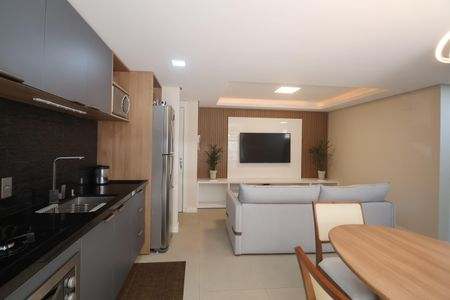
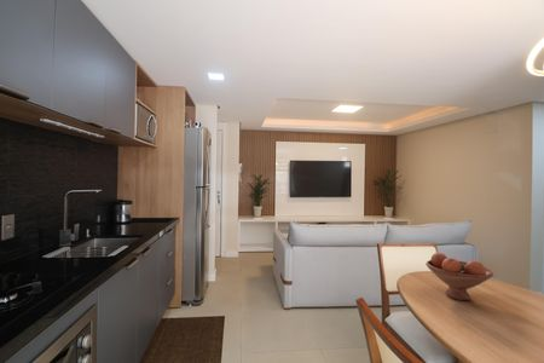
+ fruit bowl (457, 276)
